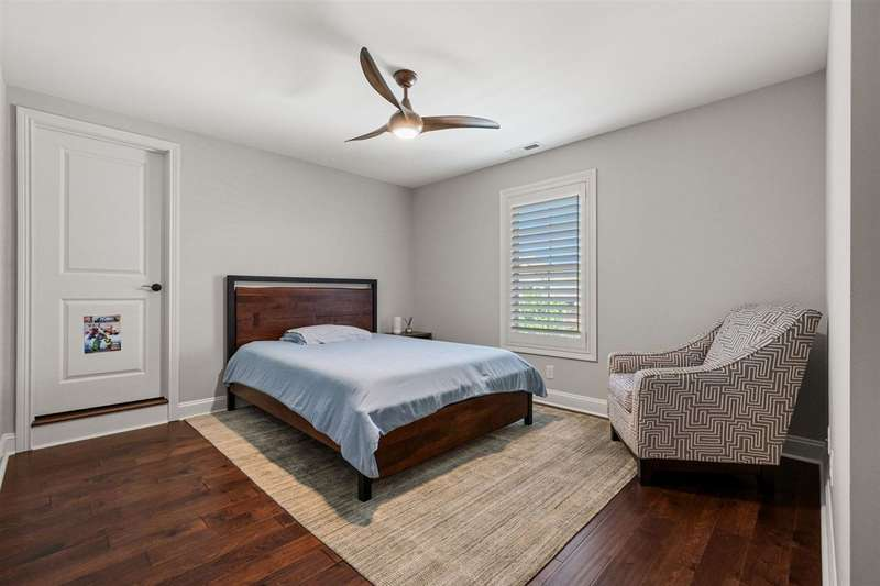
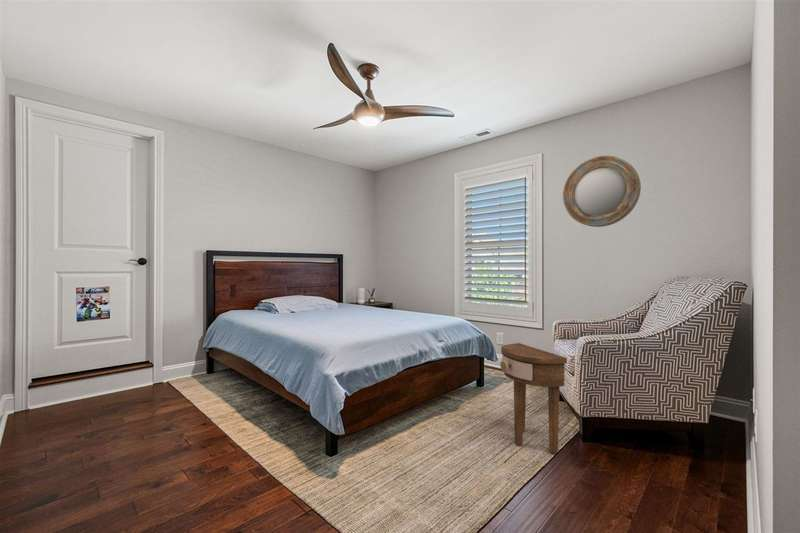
+ home mirror (599, 191)
+ side table (525, 395)
